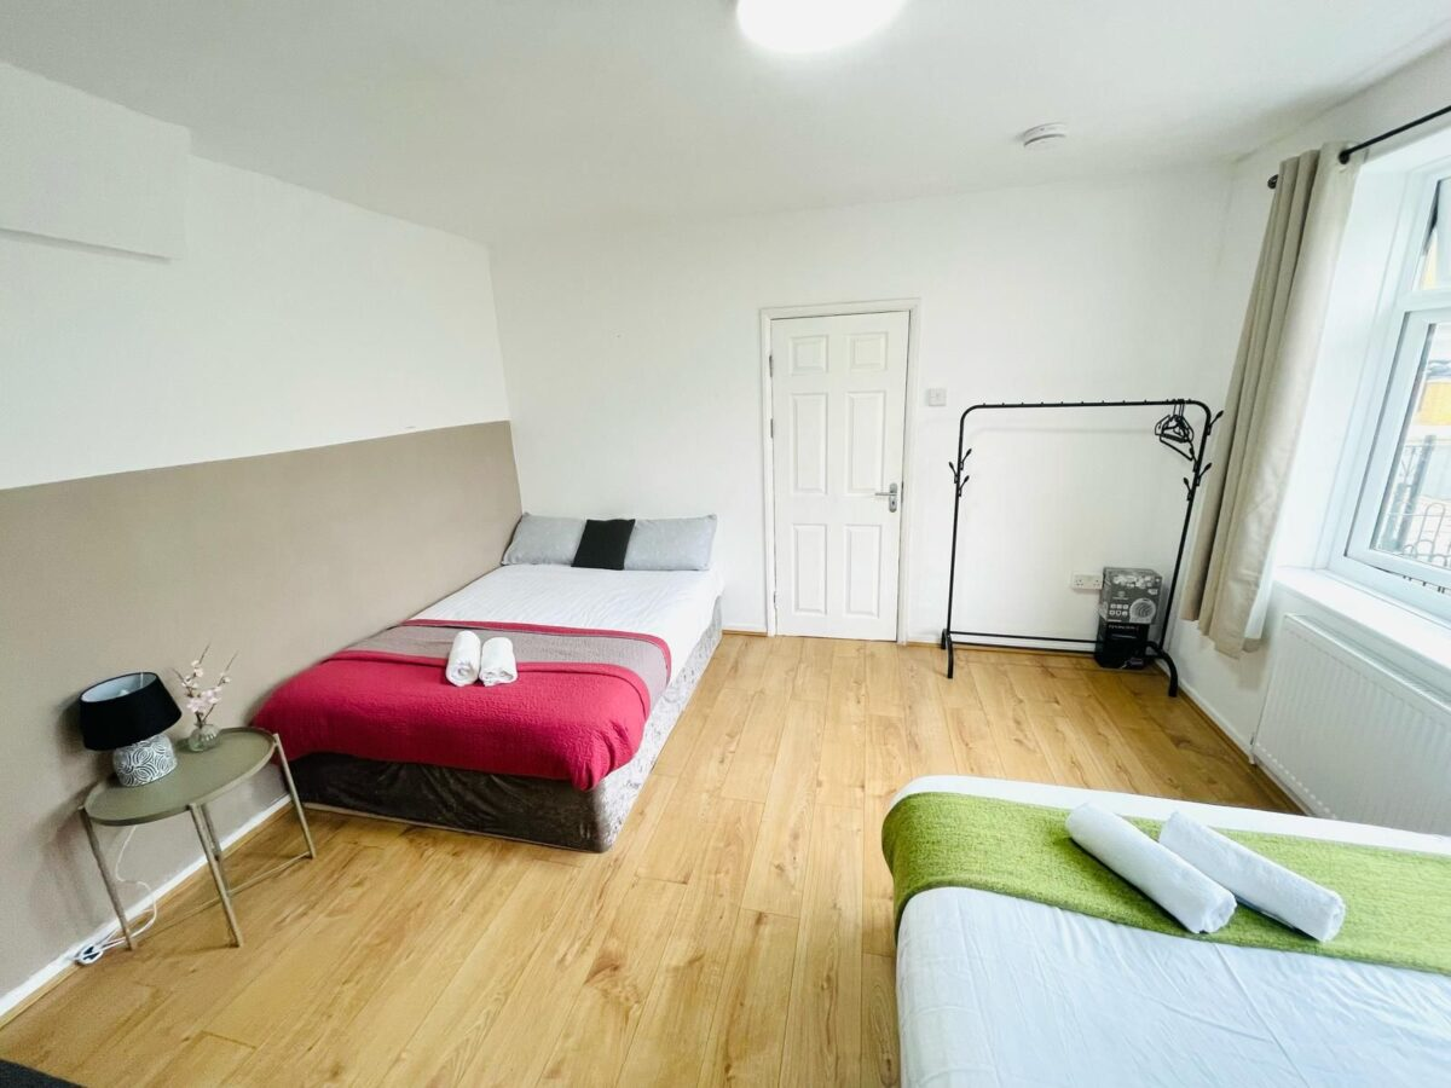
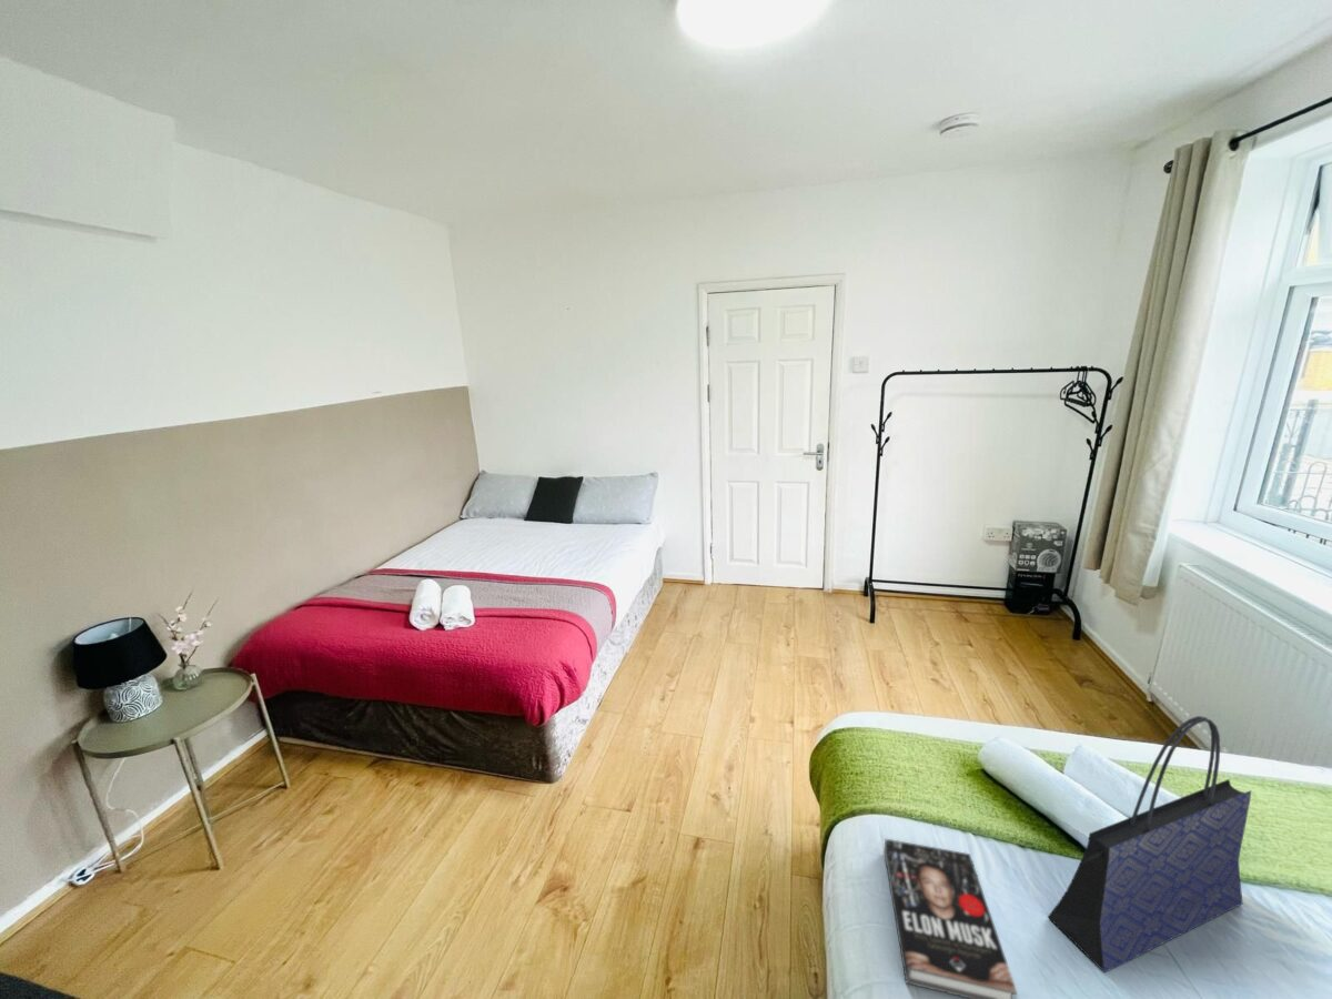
+ book (940, 911)
+ tote bag (1161, 821)
